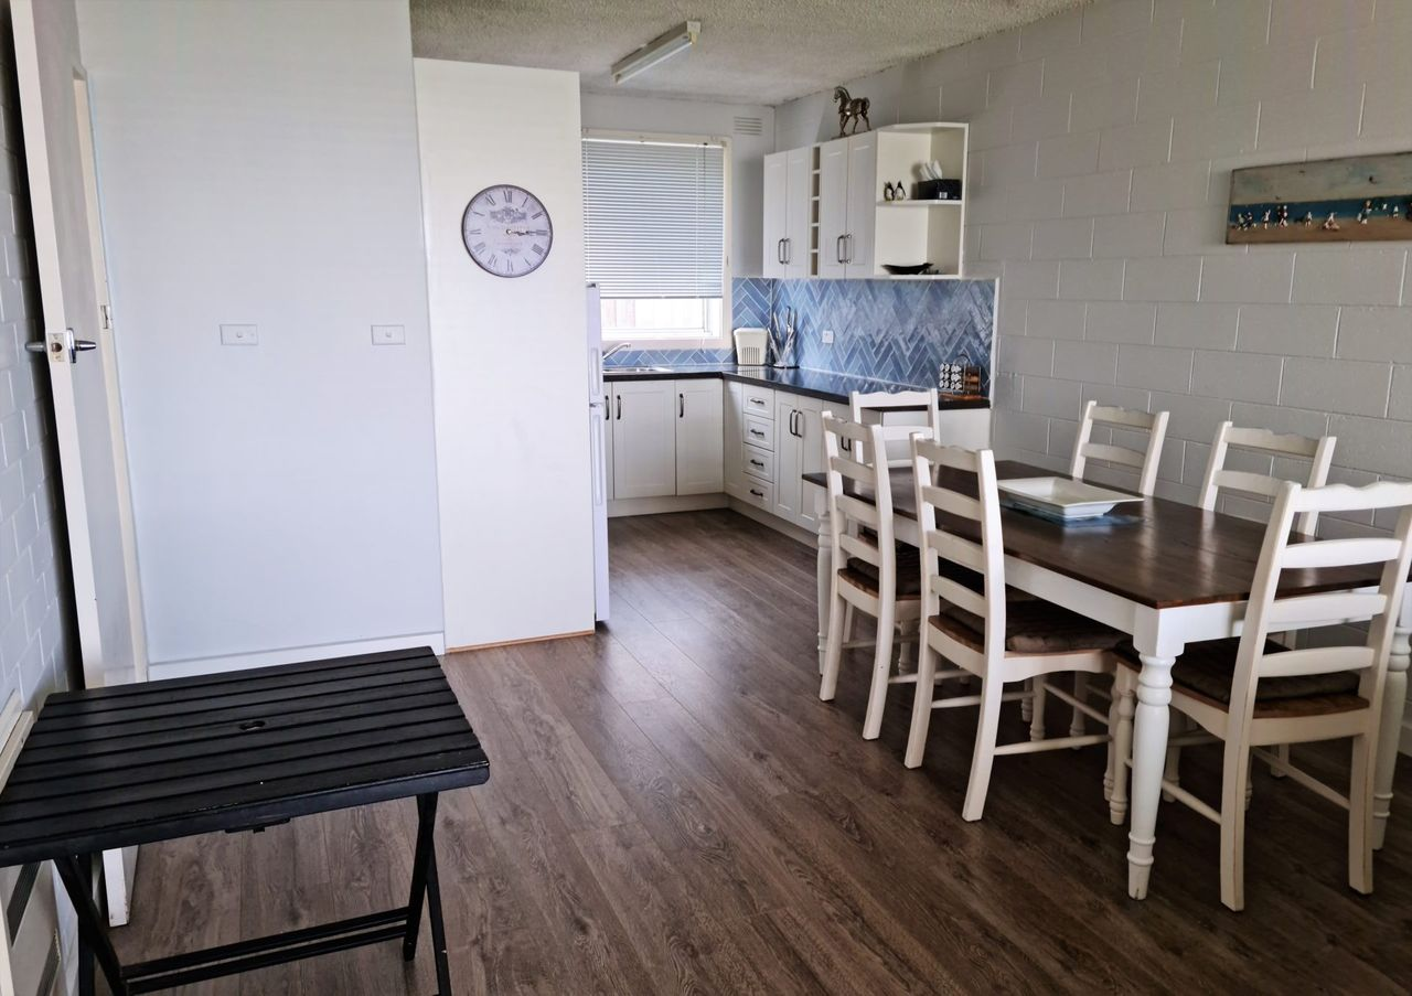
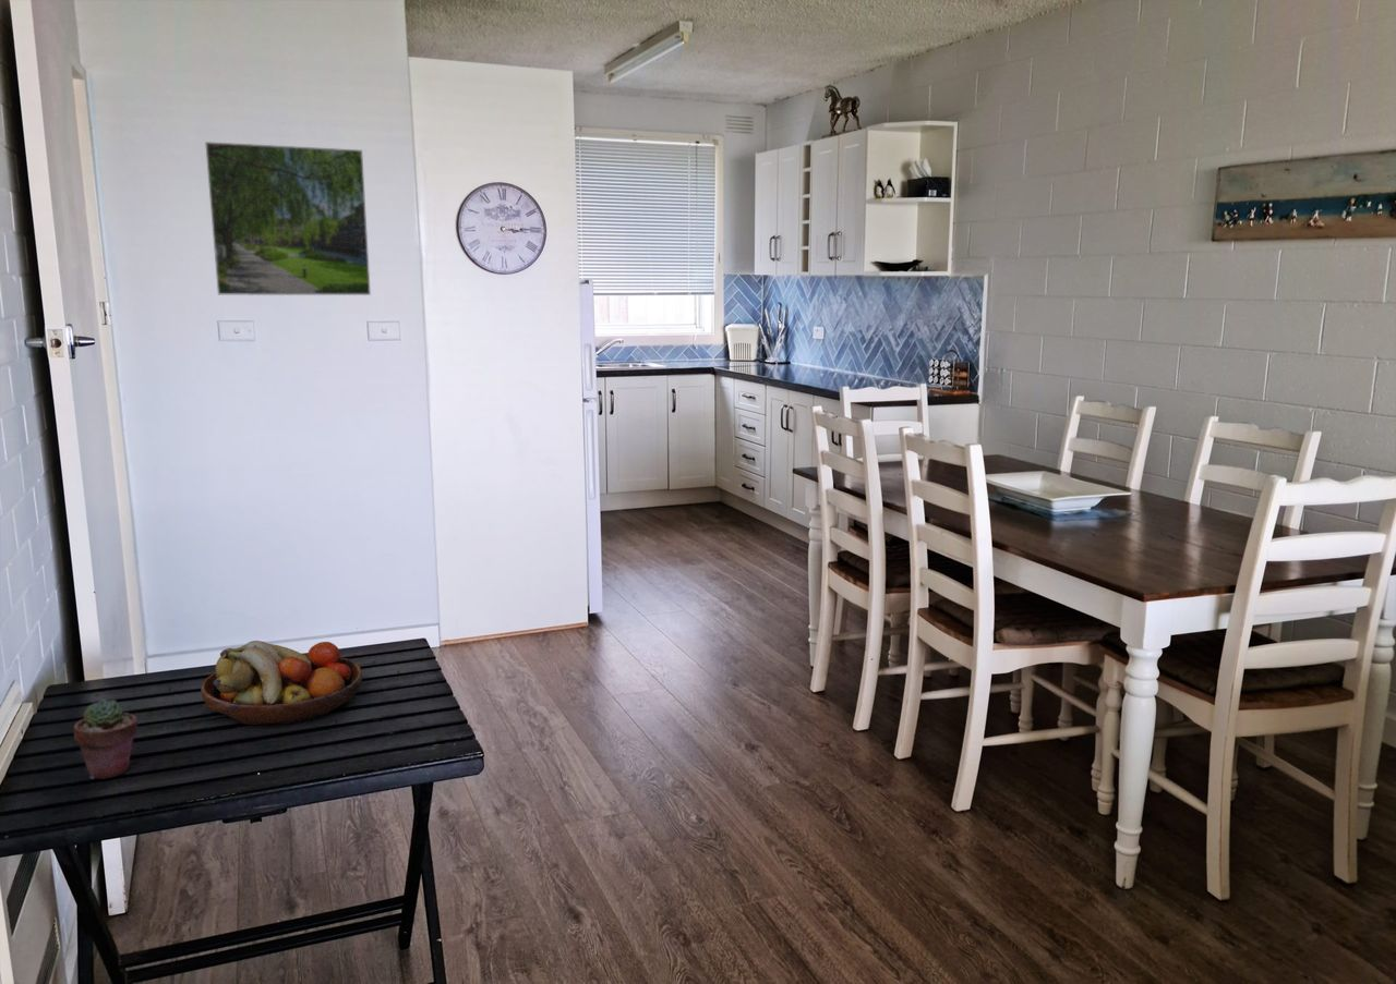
+ potted succulent (106, 736)
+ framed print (290, 221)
+ fruit bowl (282, 672)
